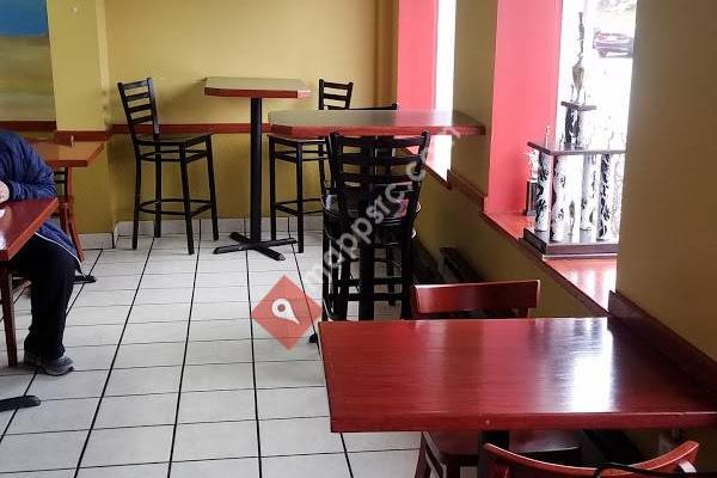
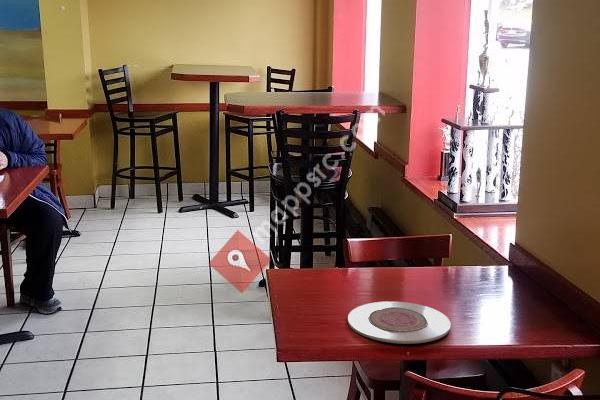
+ plate (398, 320)
